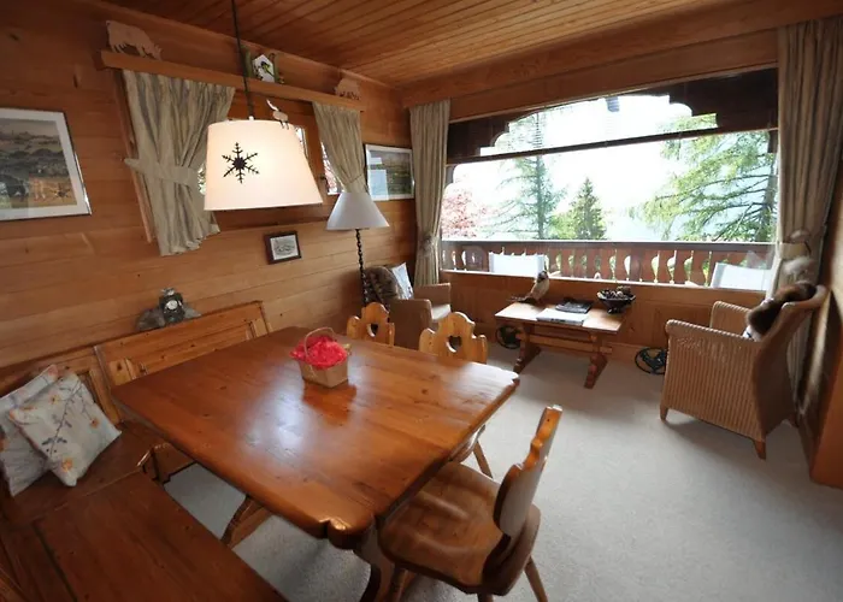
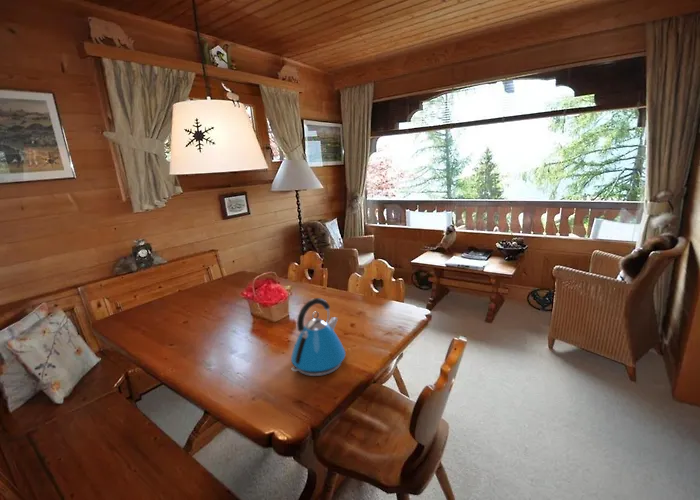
+ kettle (315, 331)
